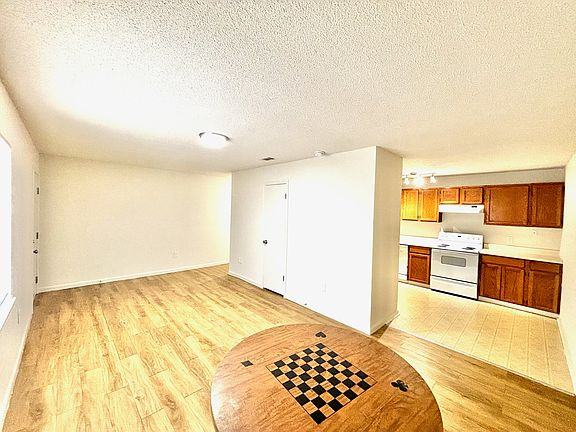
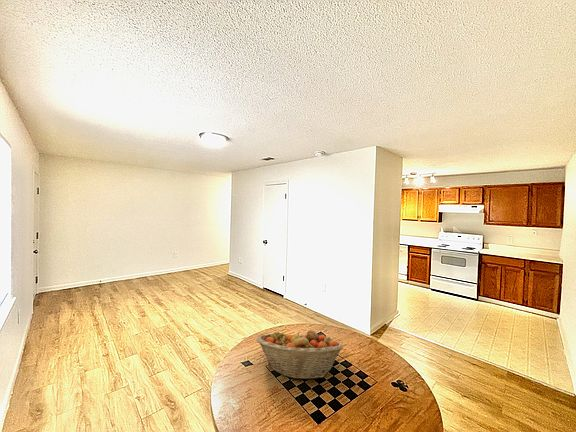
+ fruit basket (299, 348)
